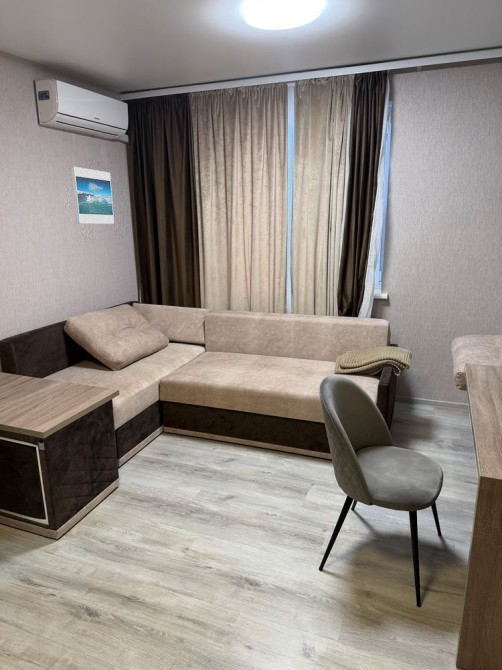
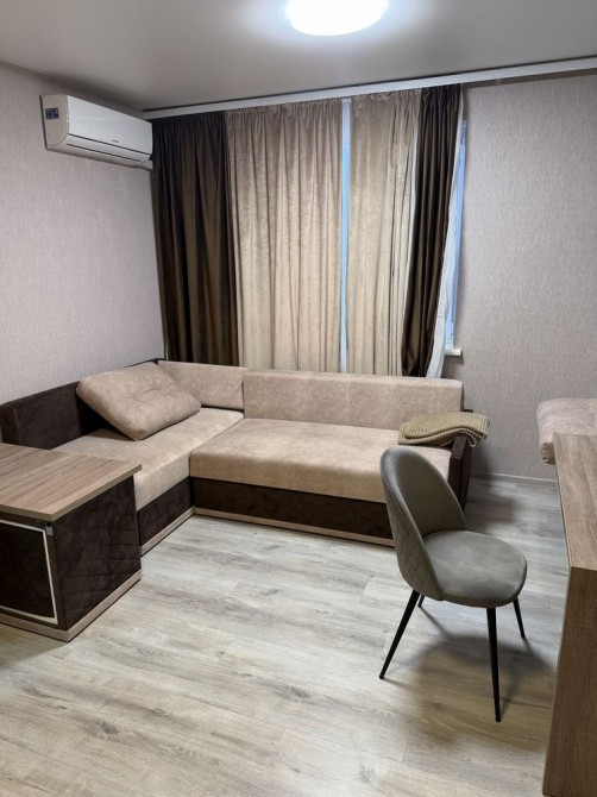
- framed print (93, 196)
